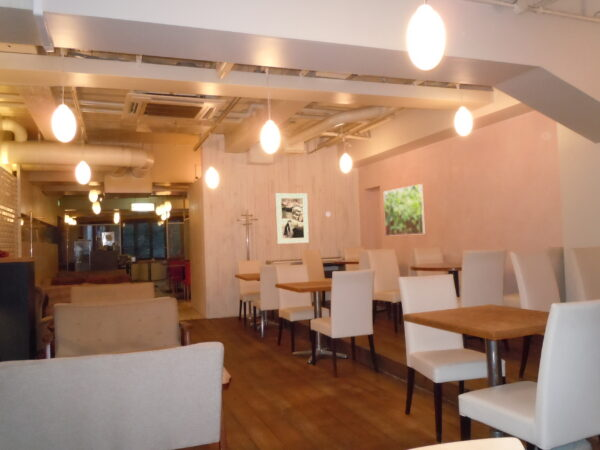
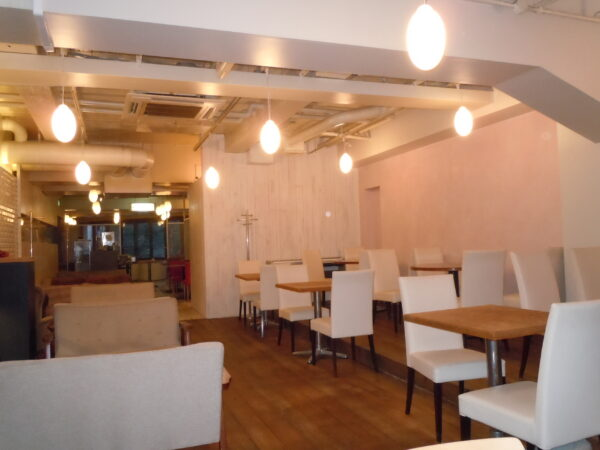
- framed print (292, 218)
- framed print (403, 211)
